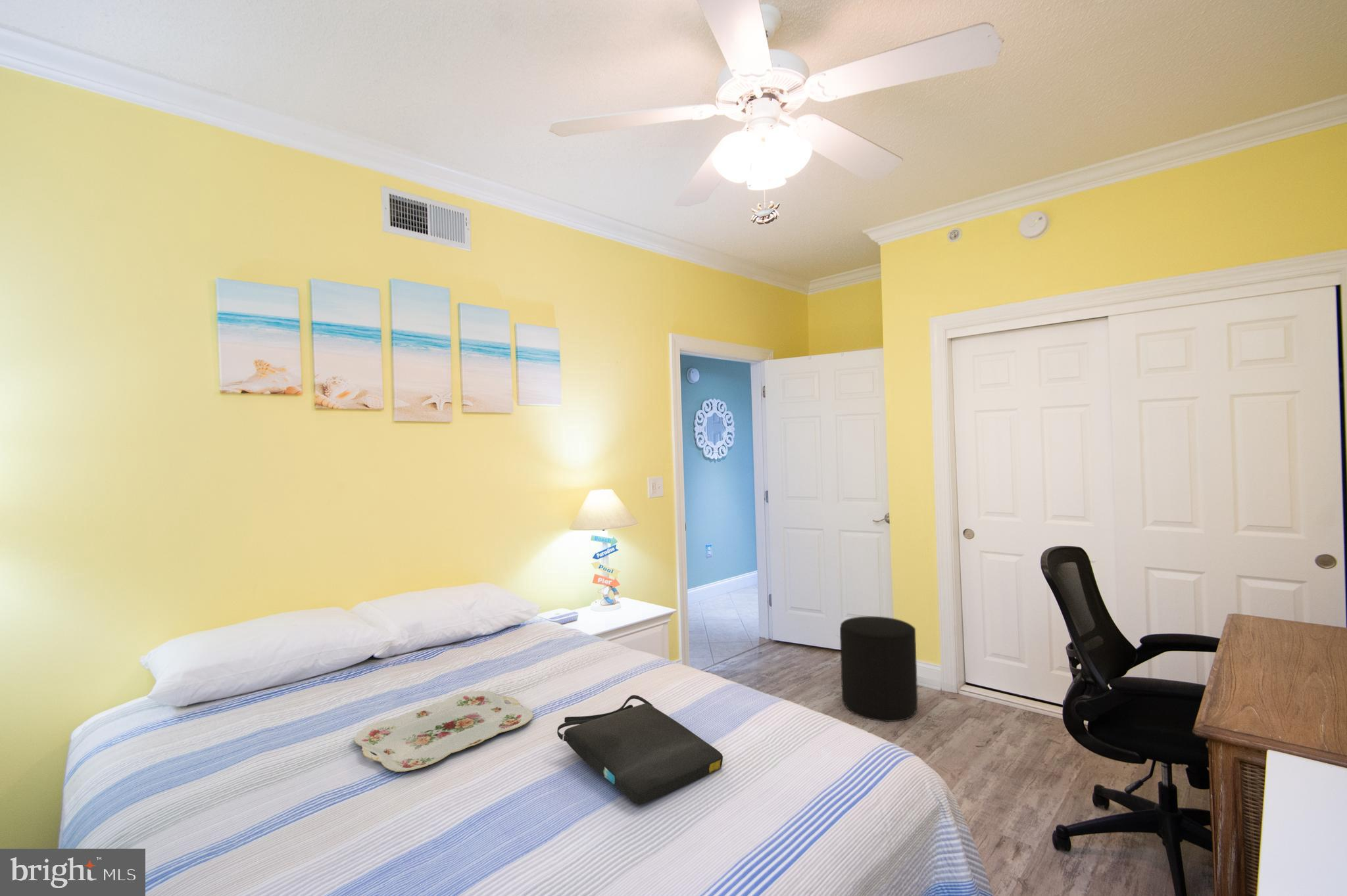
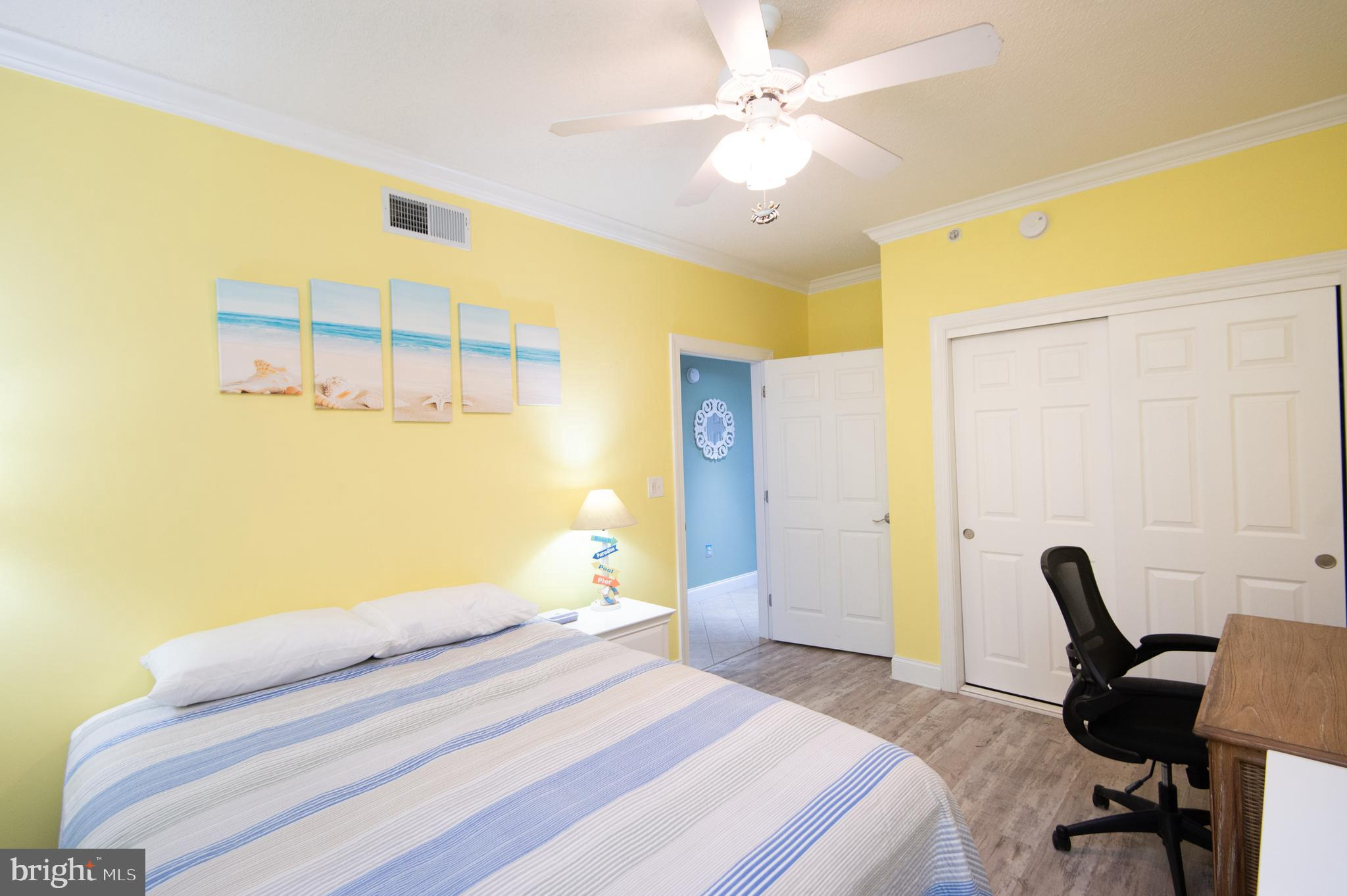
- stool (878, 664)
- serving tray (447, 727)
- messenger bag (634, 742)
